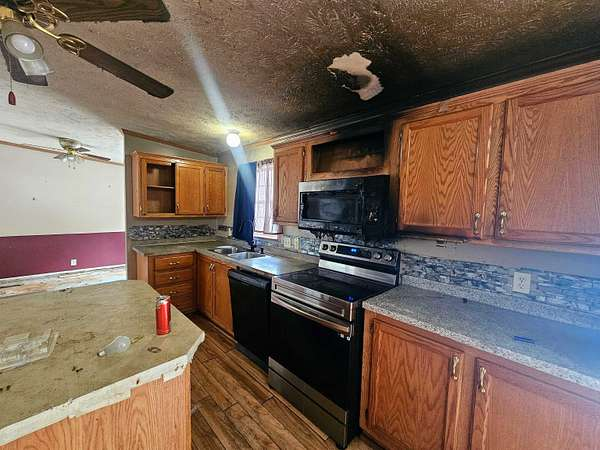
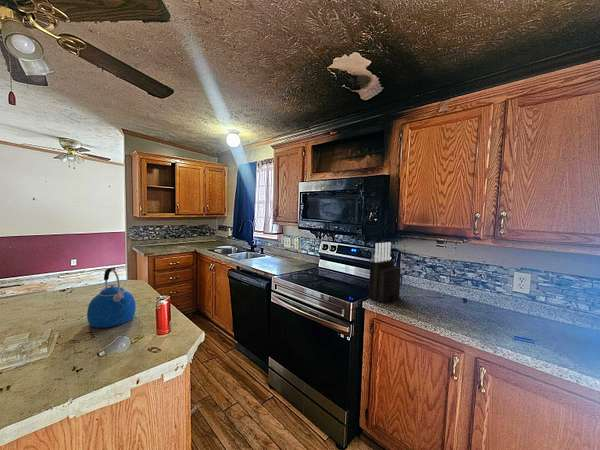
+ knife block (387, 271)
+ kettle (114, 295)
